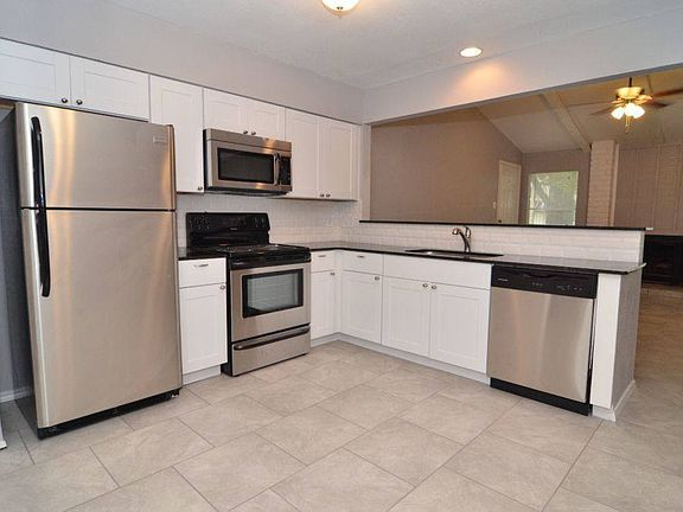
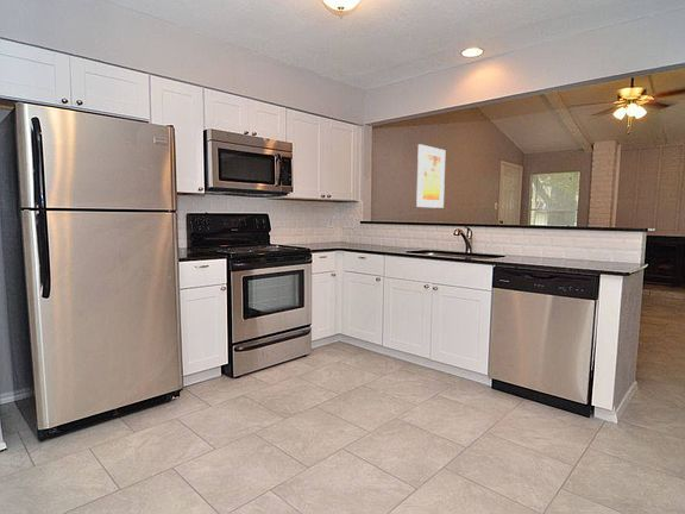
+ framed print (431, 177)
